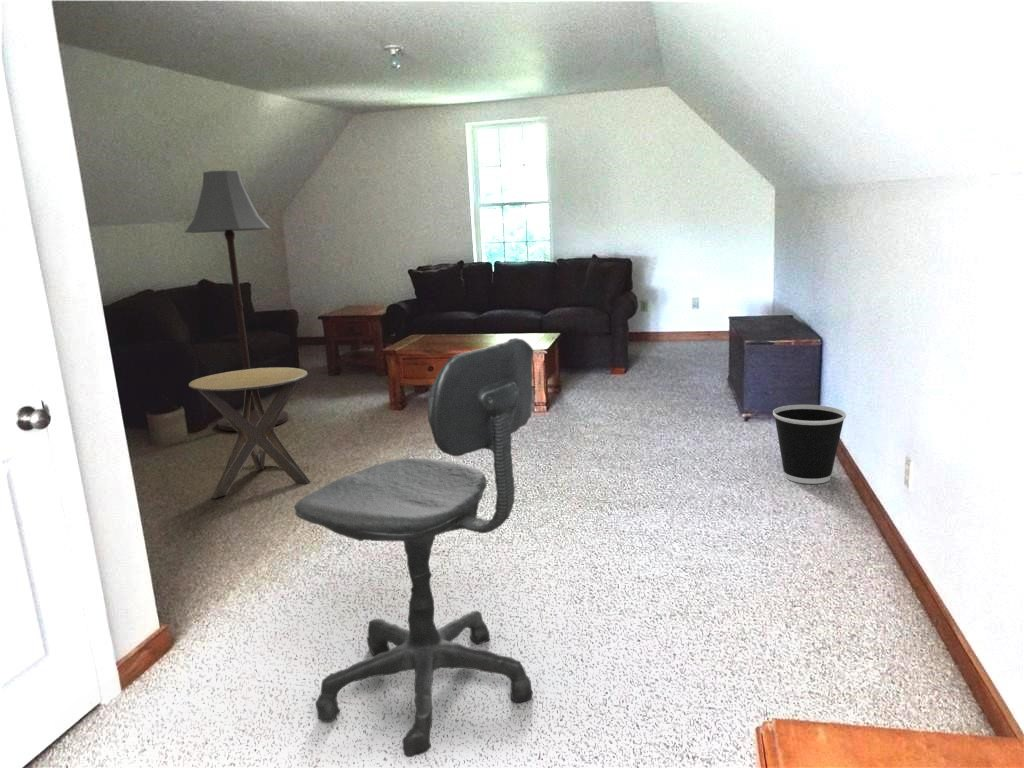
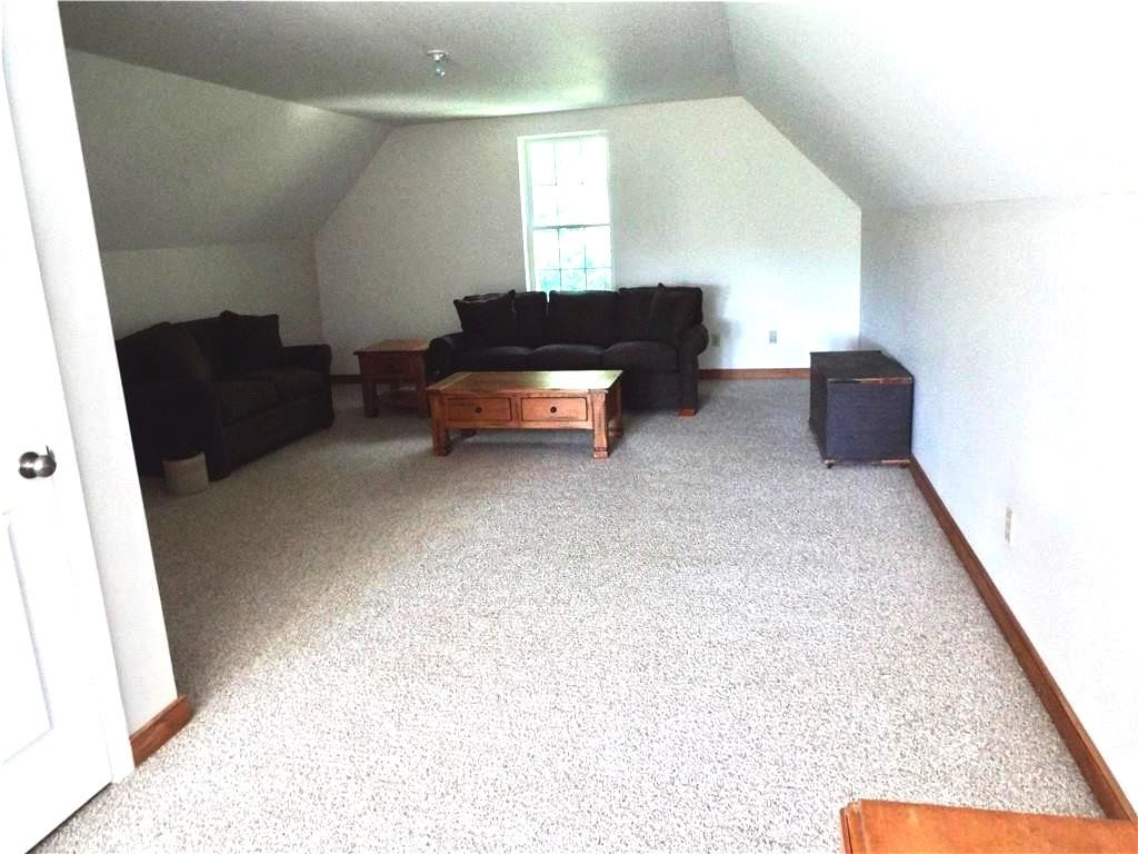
- office chair (419, 521)
- wastebasket (808, 444)
- side table (256, 430)
- floor lamp (238, 301)
